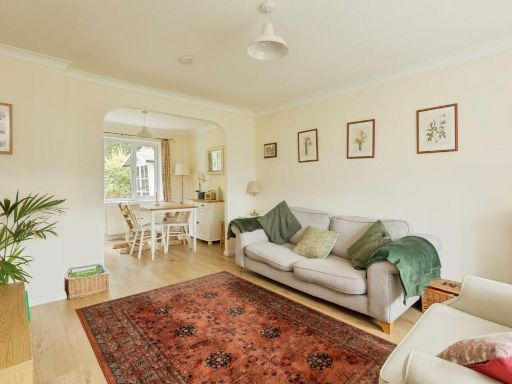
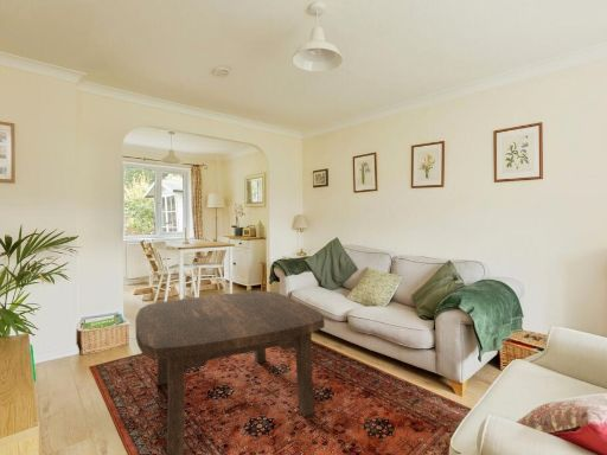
+ coffee table (226, 353)
